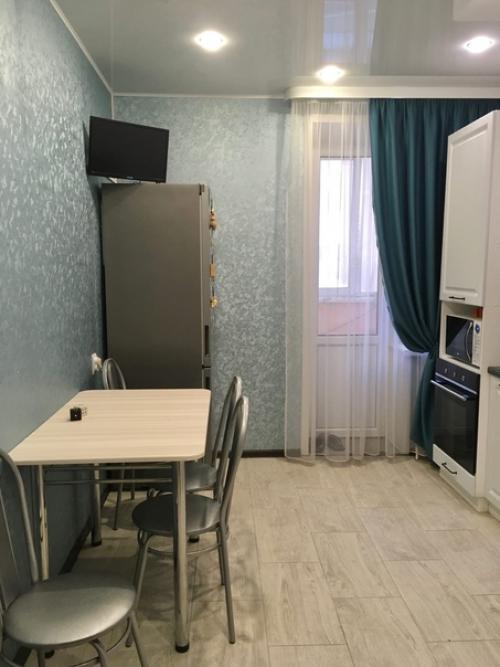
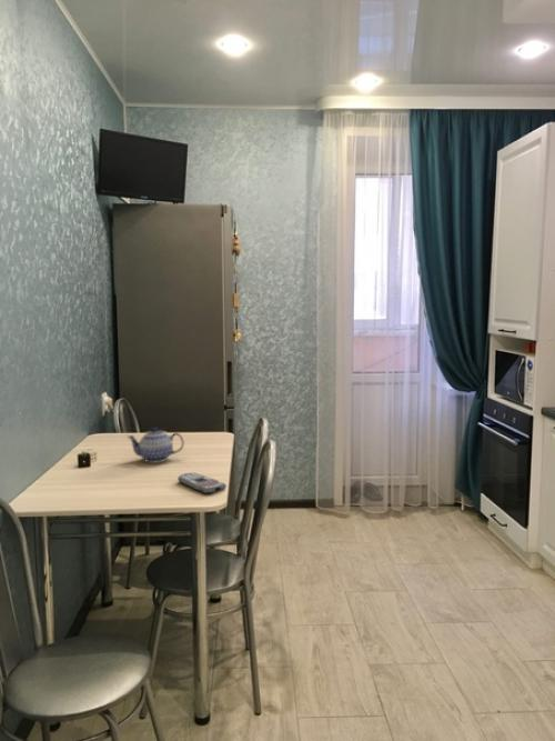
+ remote control (200, 482)
+ teapot (155, 443)
